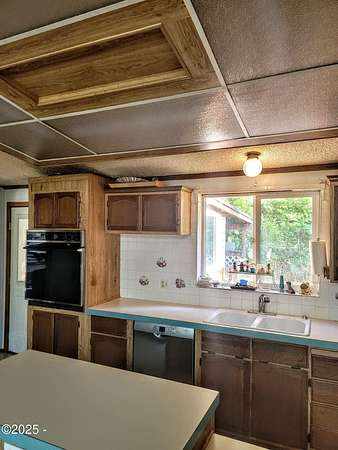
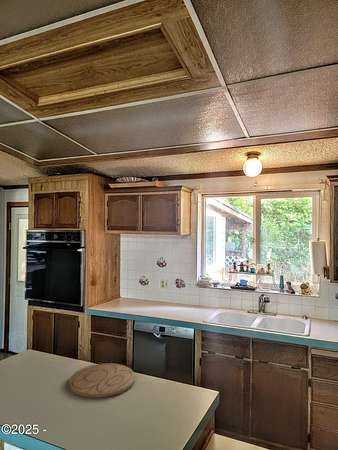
+ cutting board (102, 379)
